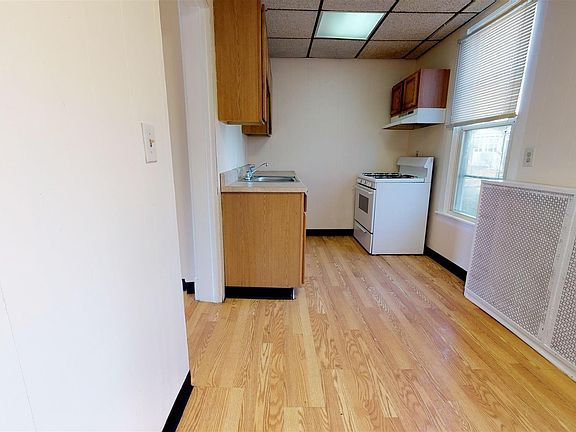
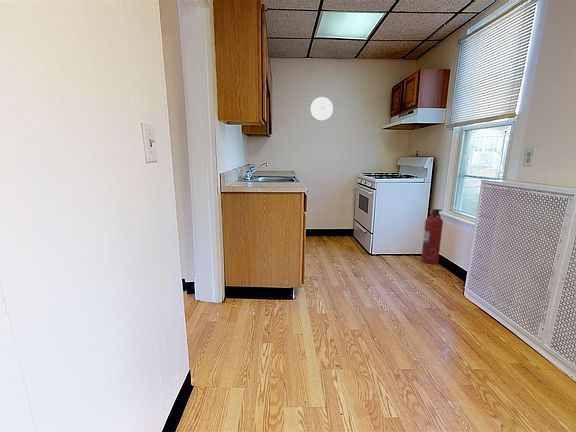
+ fire extinguisher (432, 235)
+ wall clock (321, 109)
